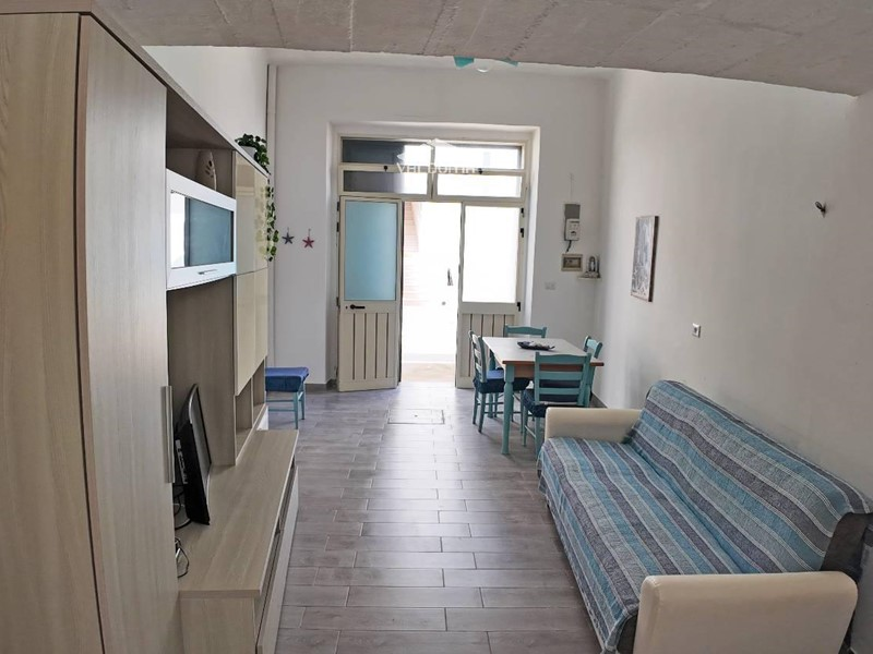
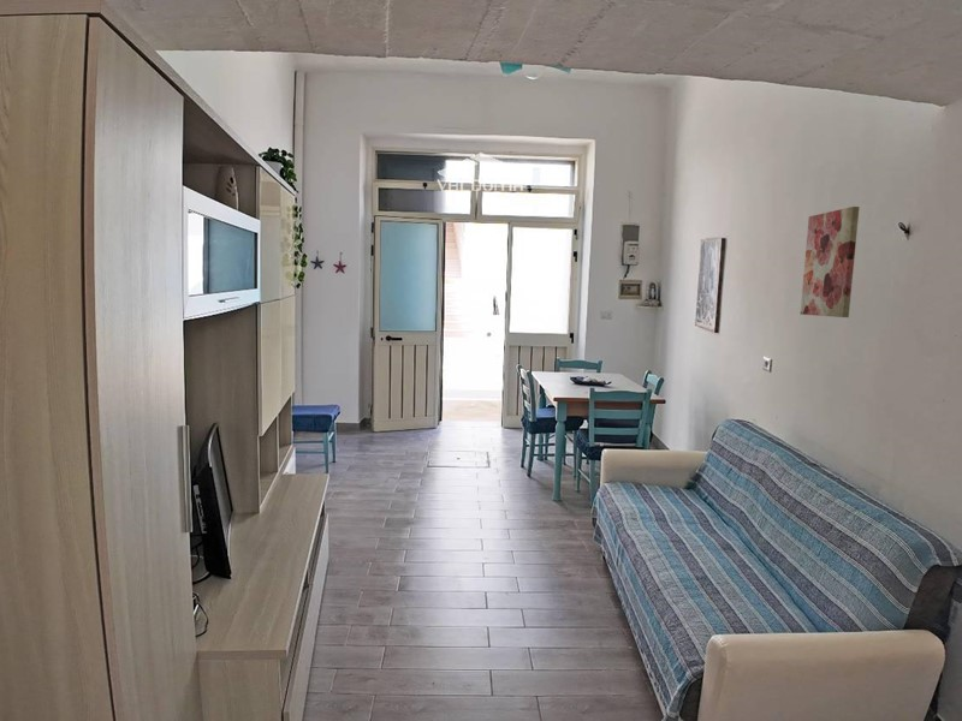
+ wall art (827, 263)
